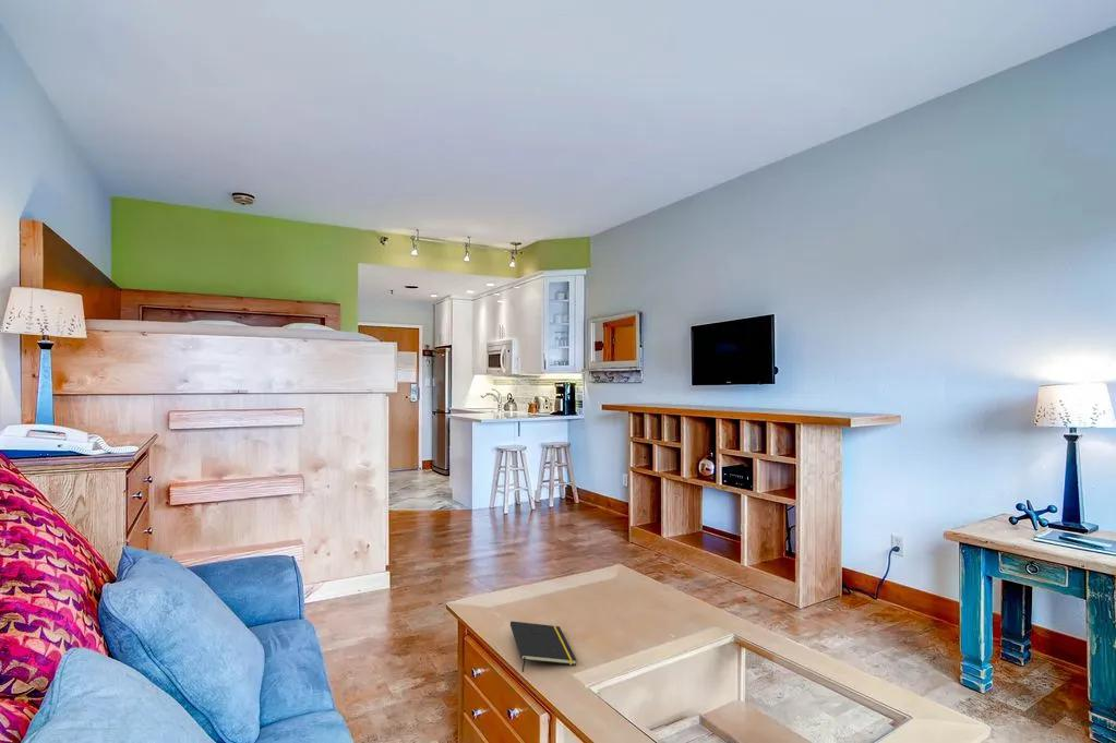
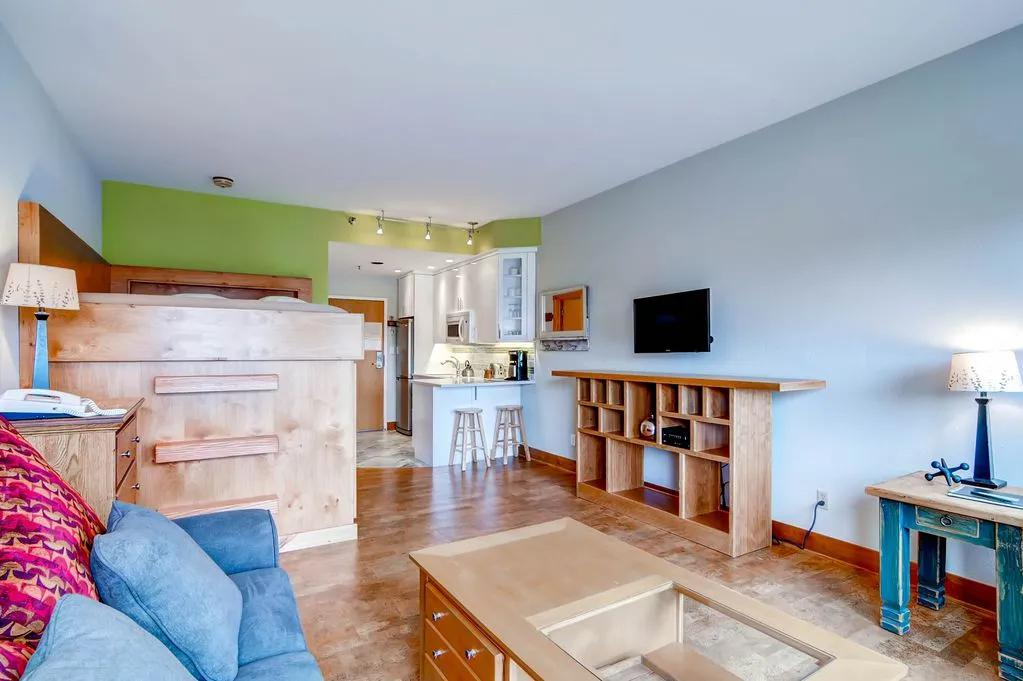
- notepad (541, 642)
